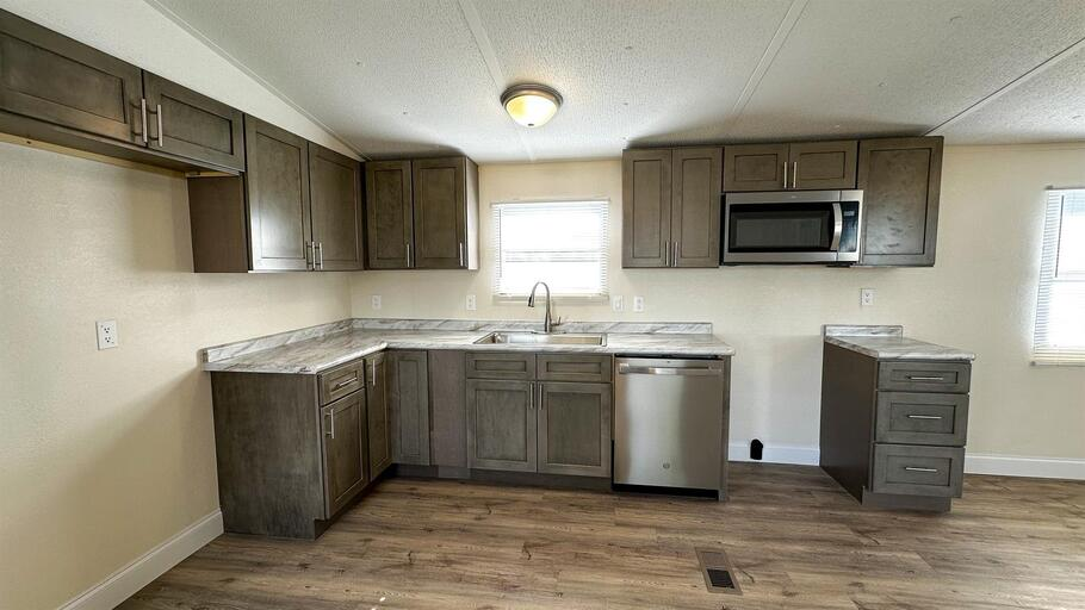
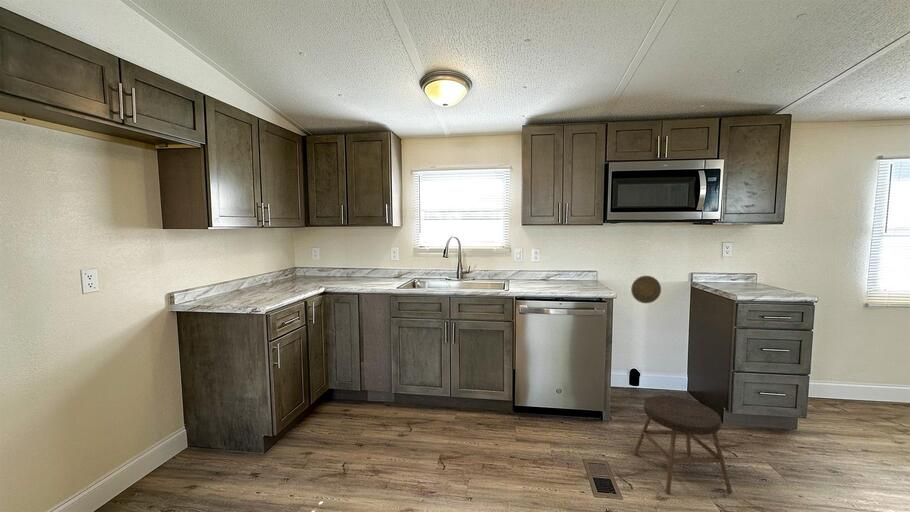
+ decorative plate (646, 289)
+ stool (675, 439)
